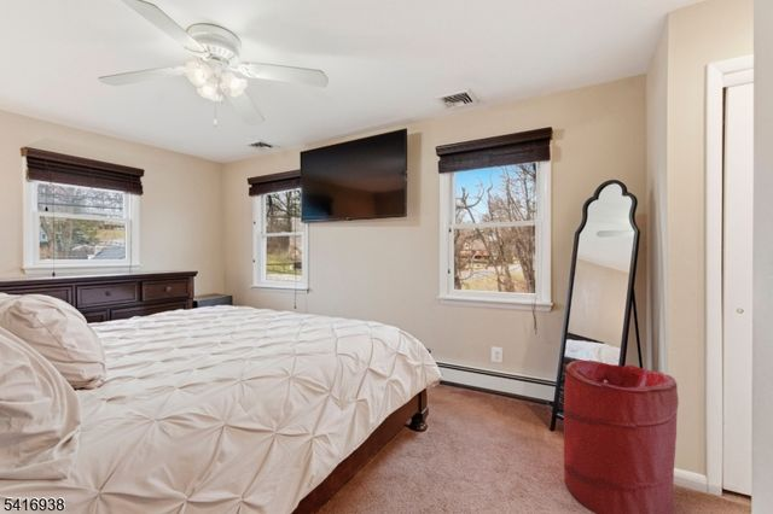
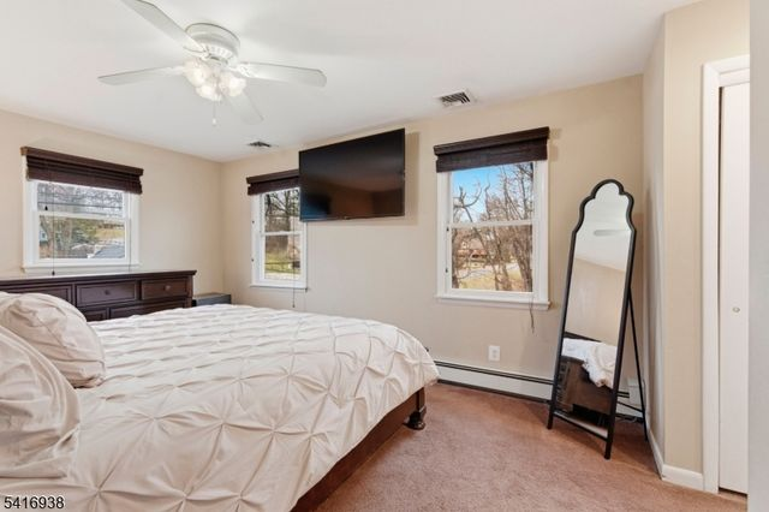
- laundry hamper (616, 430)
